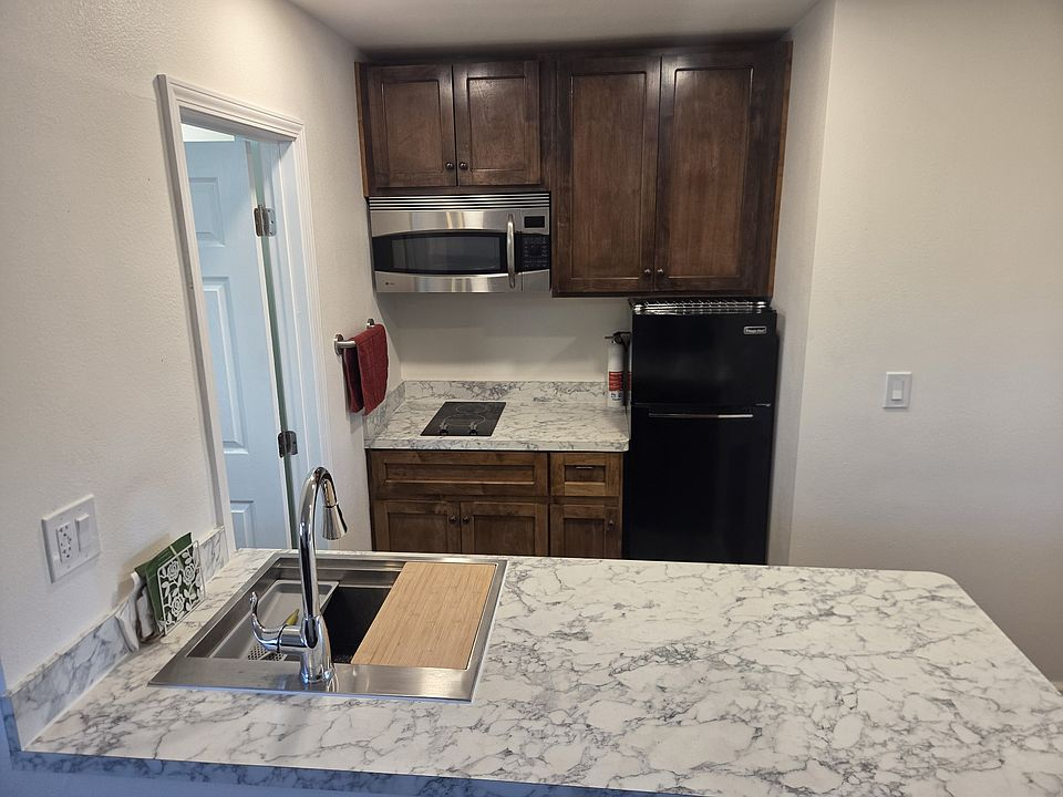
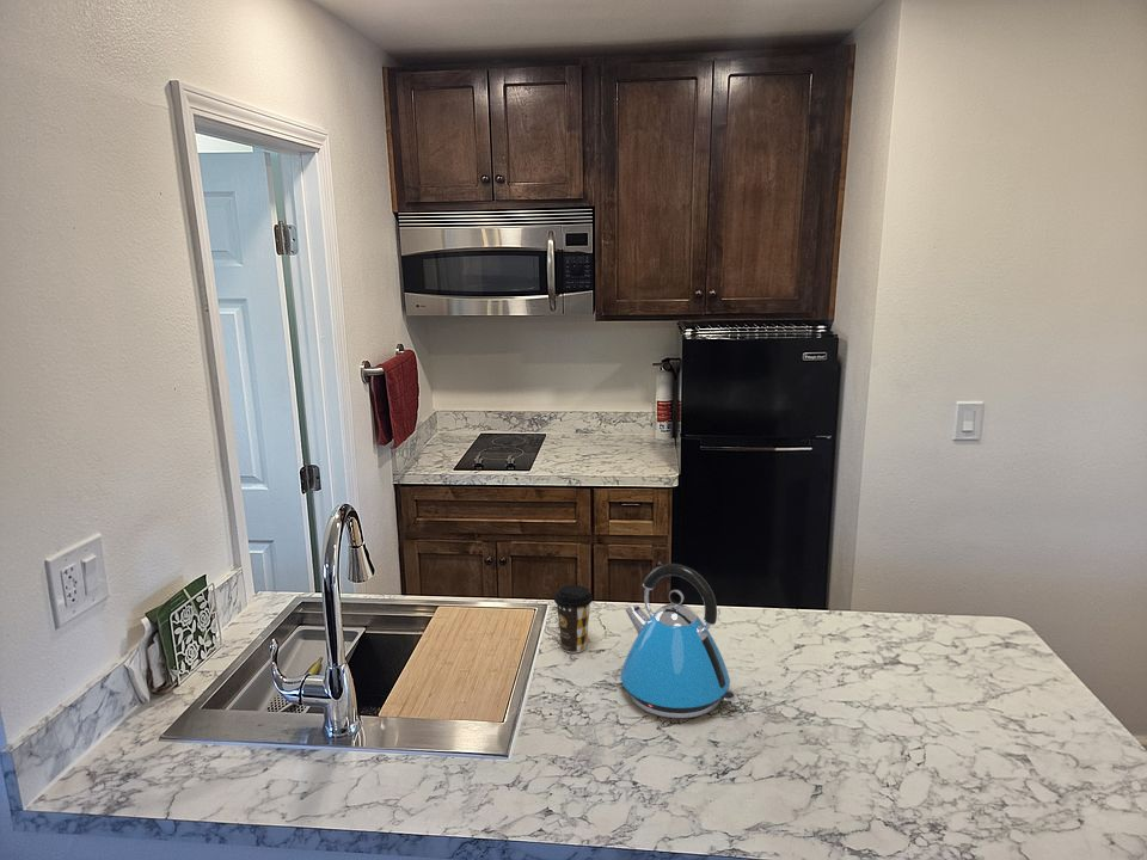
+ coffee cup (574, 619)
+ kettle (679, 629)
